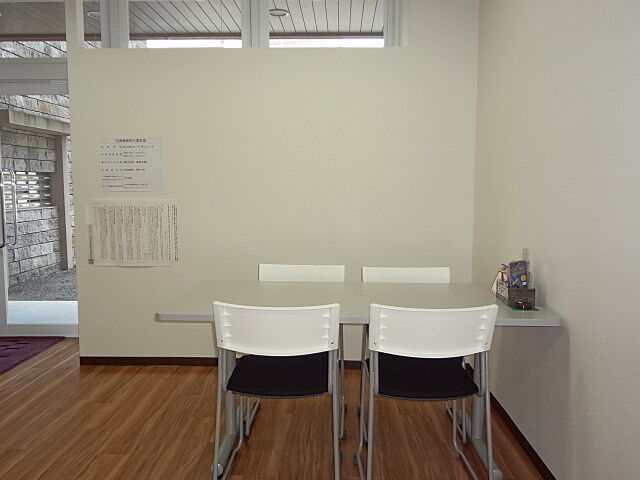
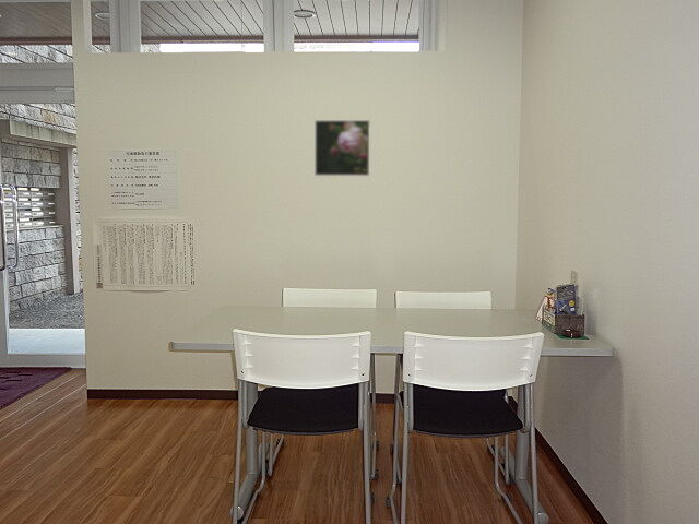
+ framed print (342, 147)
